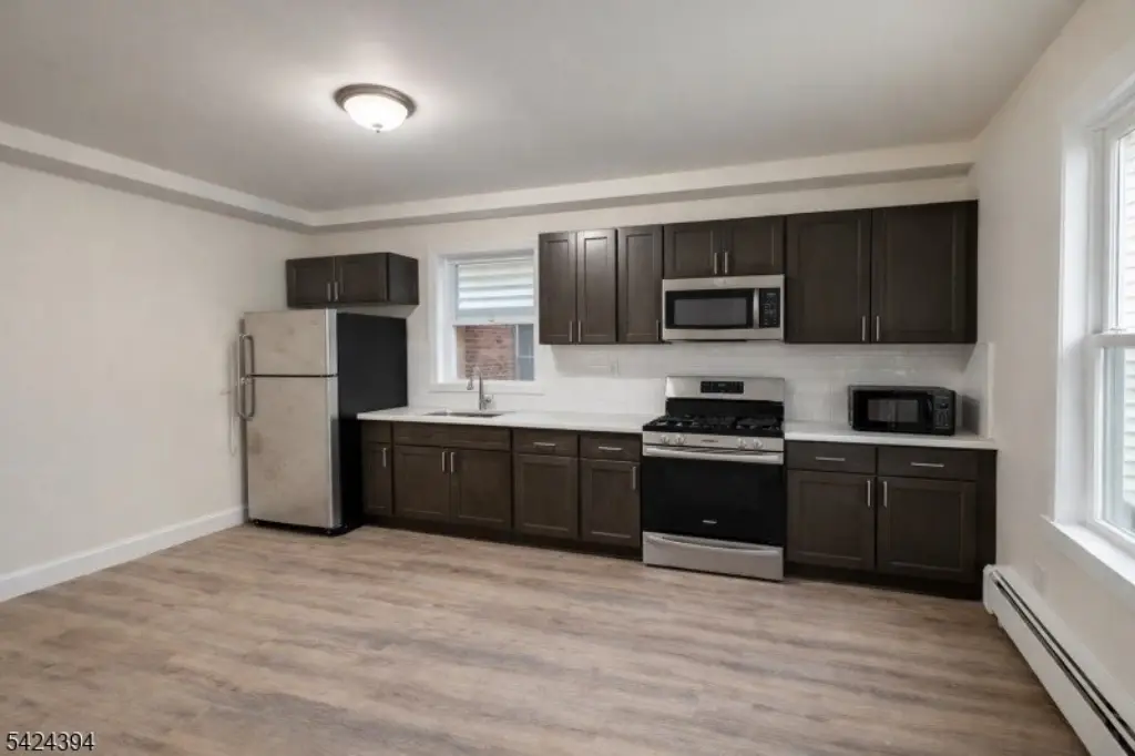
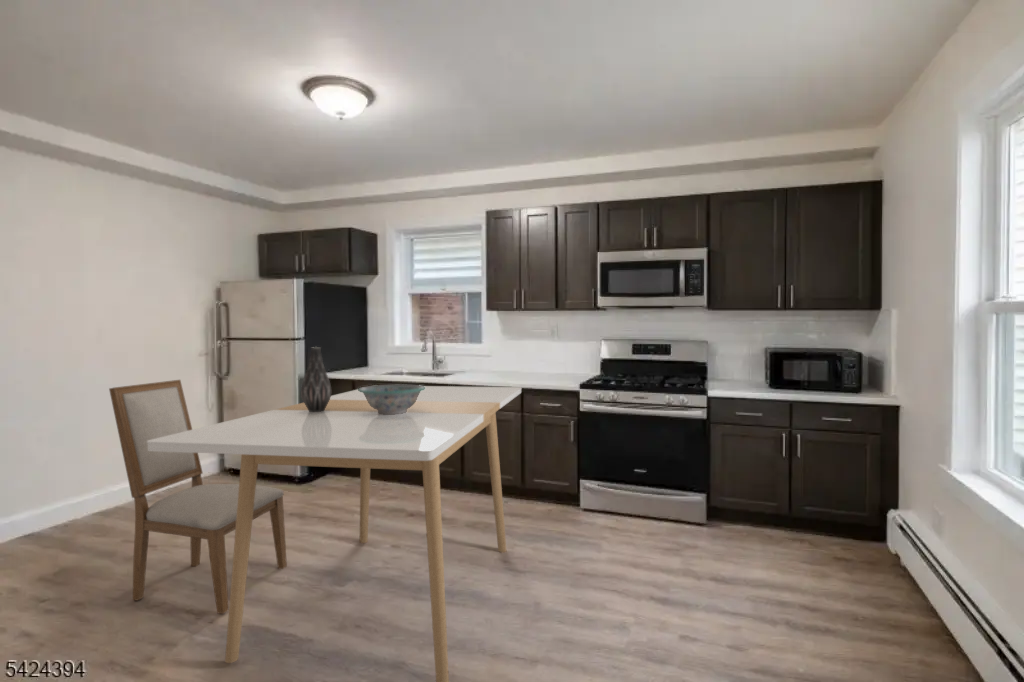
+ dining table (368, 501)
+ chair (200, 484)
+ vase (316, 379)
+ decorative bowl (392, 400)
